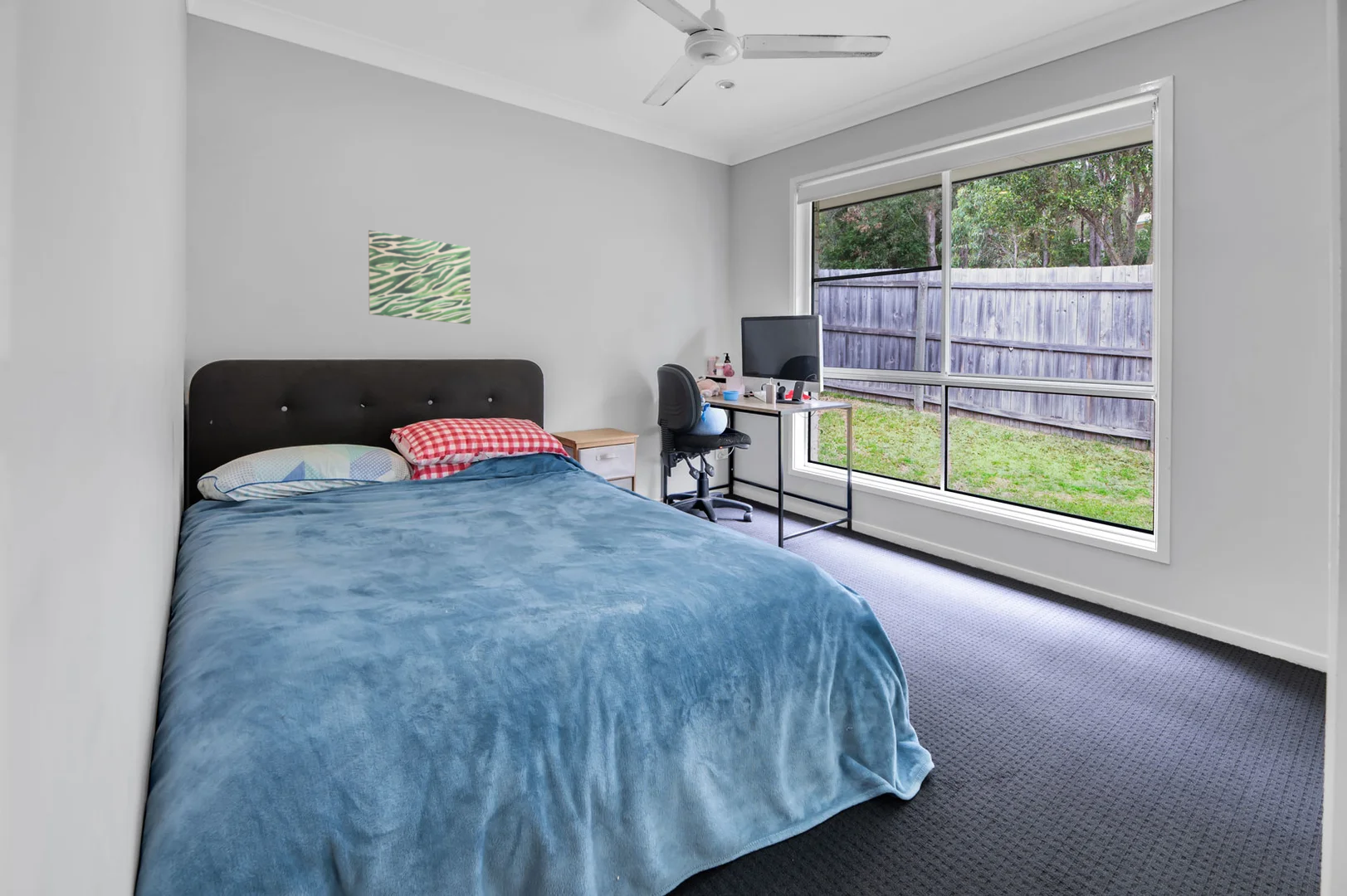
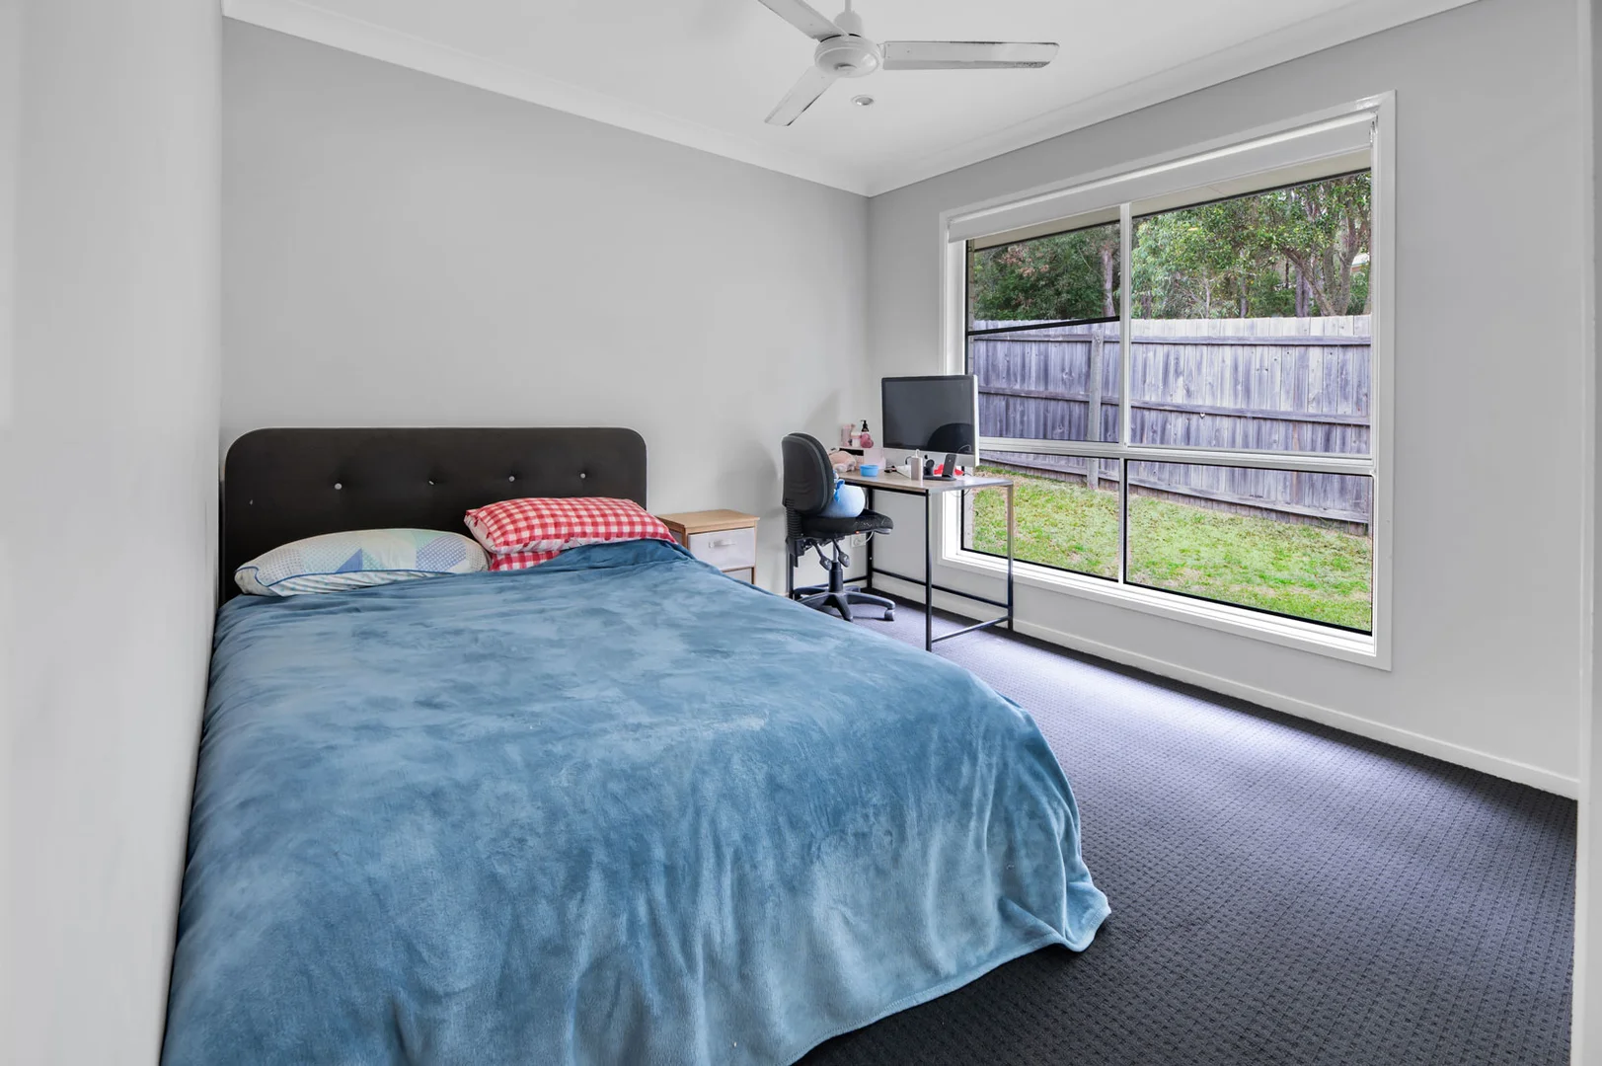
- wall art (422, 279)
